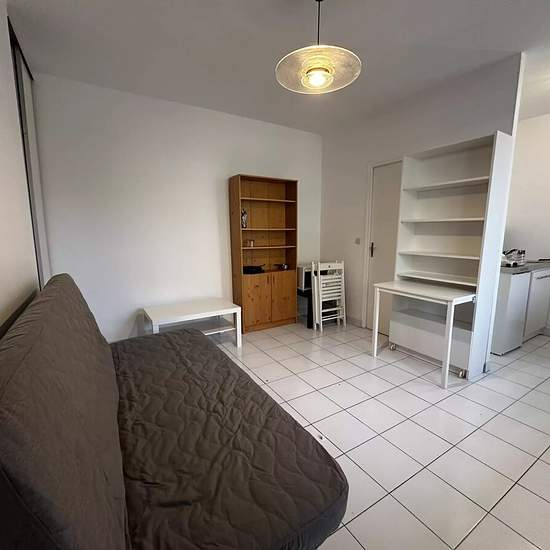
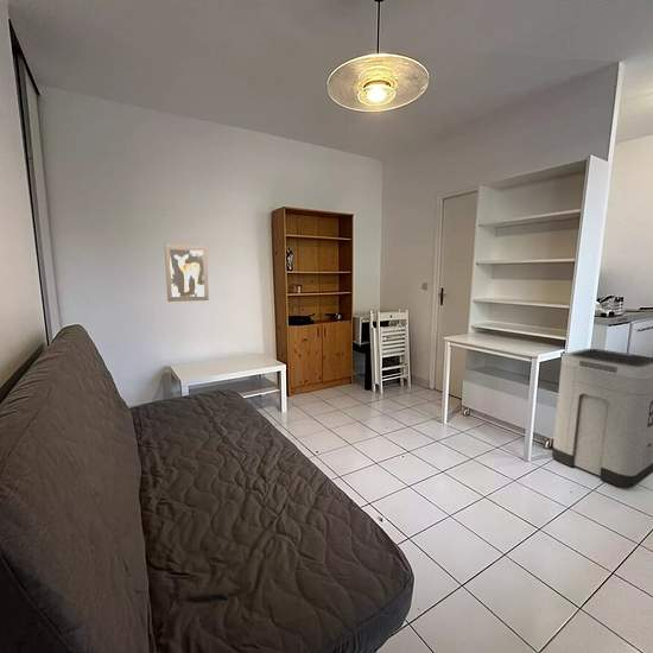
+ trash can (607, 411)
+ wall art (186, 273)
